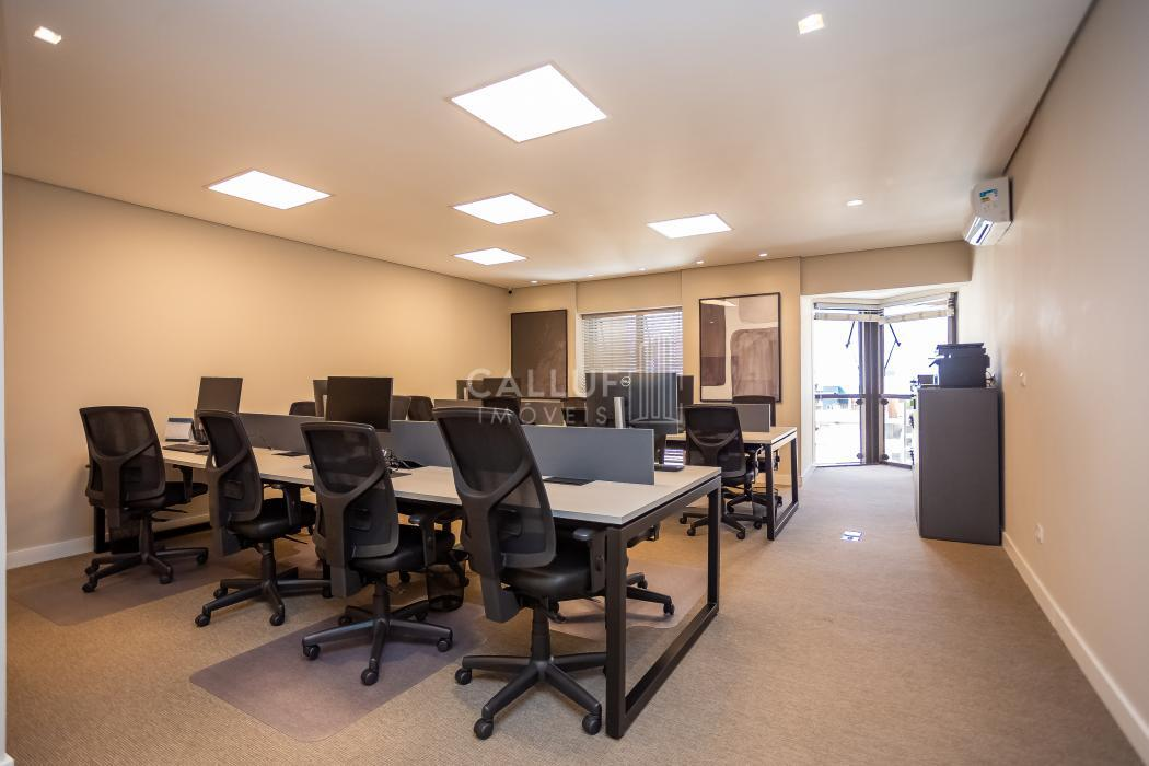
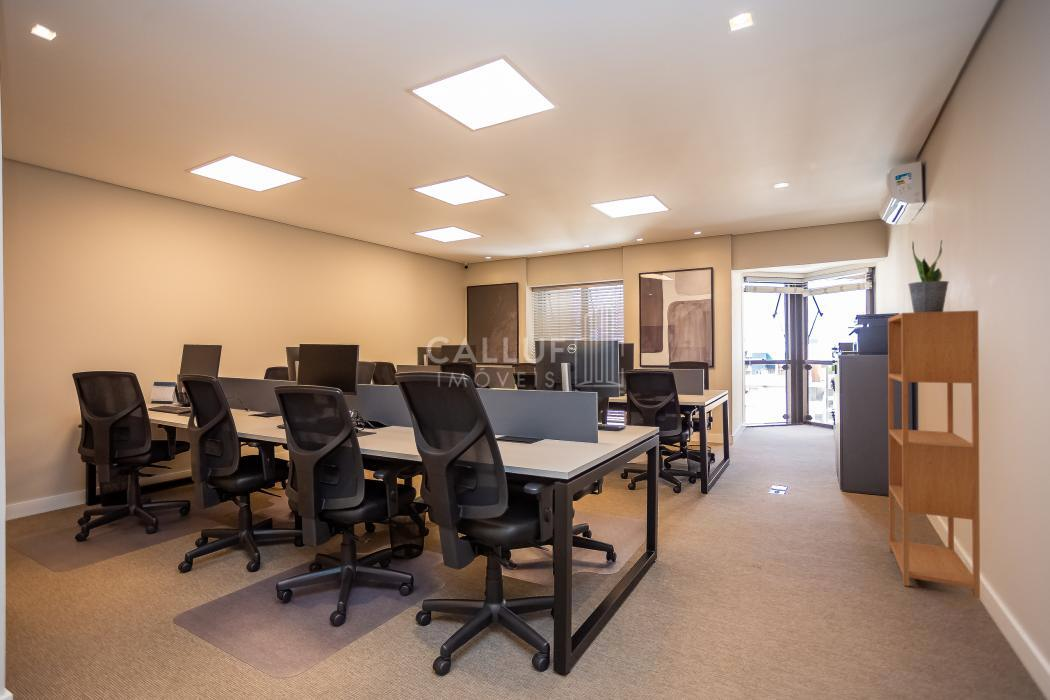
+ bookcase (929, 443)
+ potted plant (928, 276)
